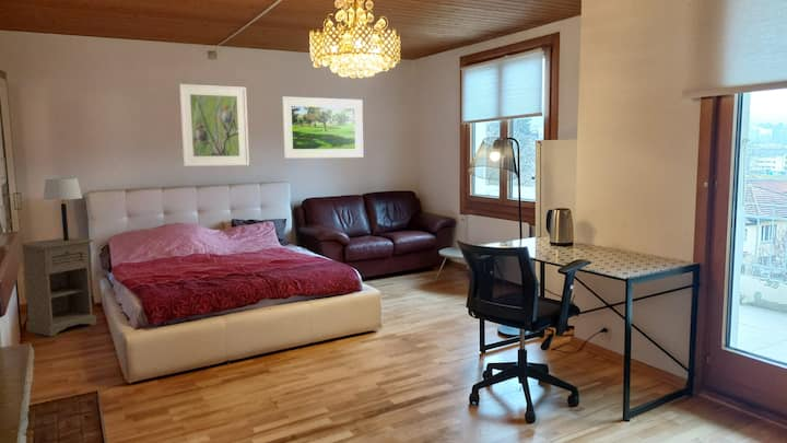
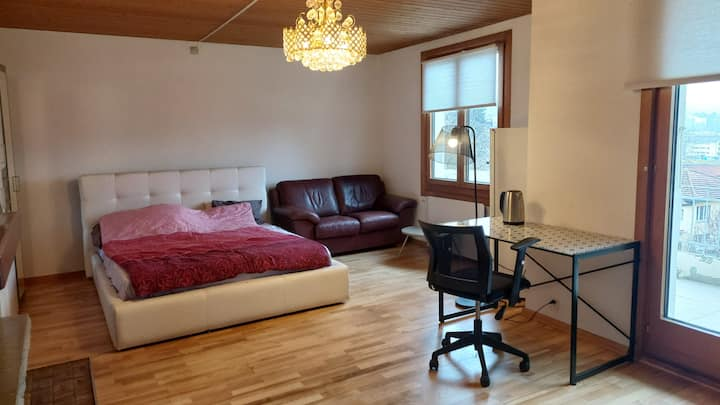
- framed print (215, 126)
- nightstand (59, 284)
- table lamp (63, 209)
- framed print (324, 128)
